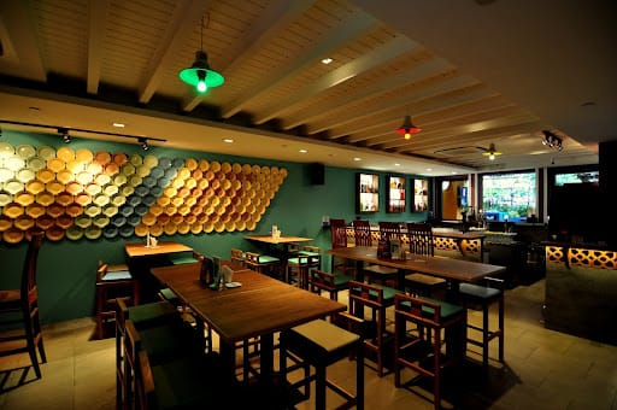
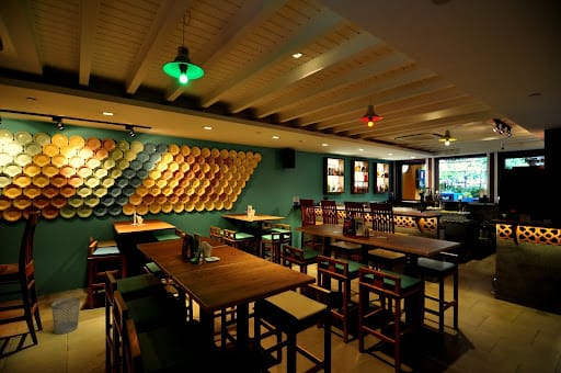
+ wastebasket (65, 315)
